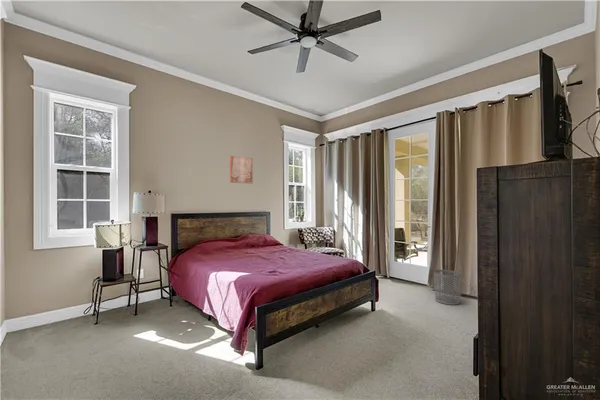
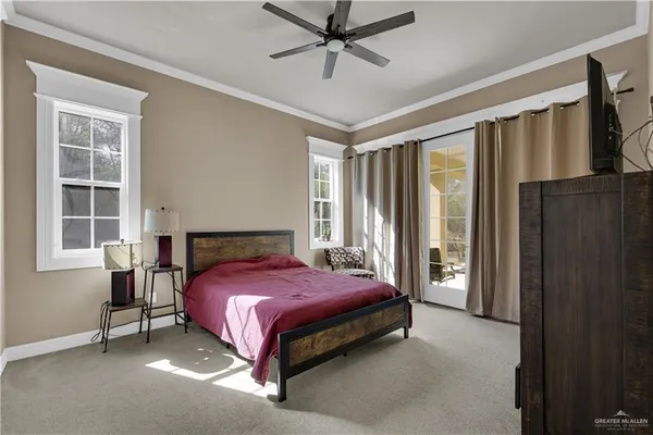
- waste bin (447, 286)
- wall art (241, 170)
